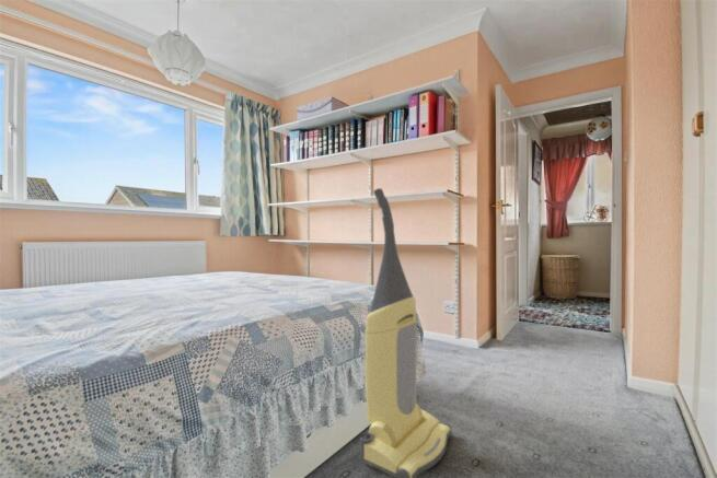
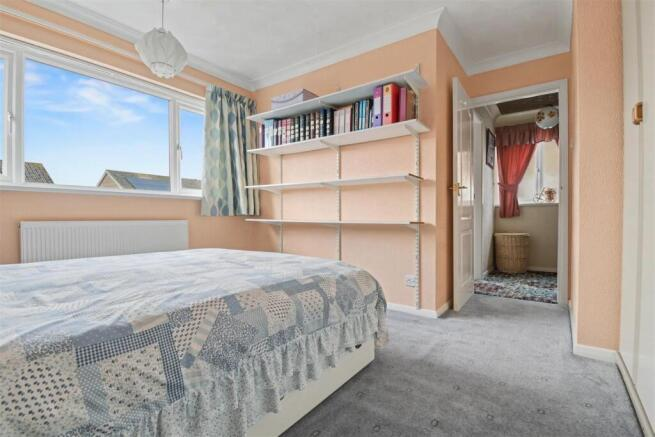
- vacuum cleaner (402, 316)
